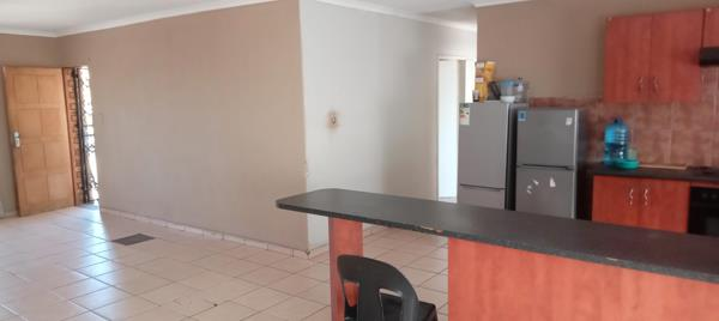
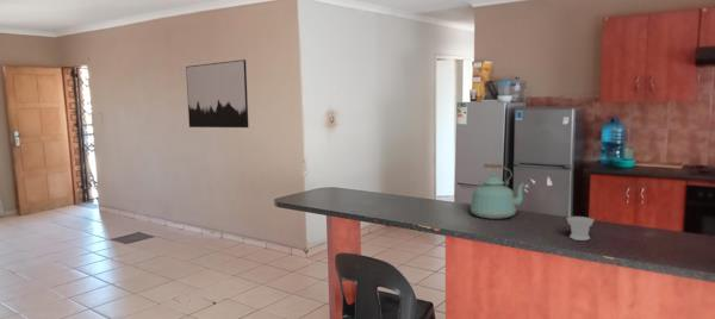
+ wall art (216, 95)
+ kettle (497, 189)
+ cup (579, 229)
